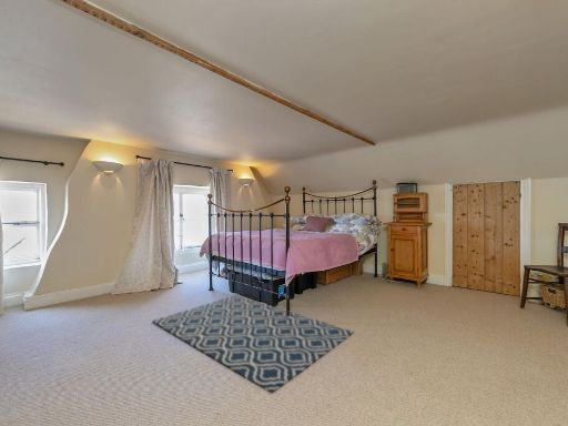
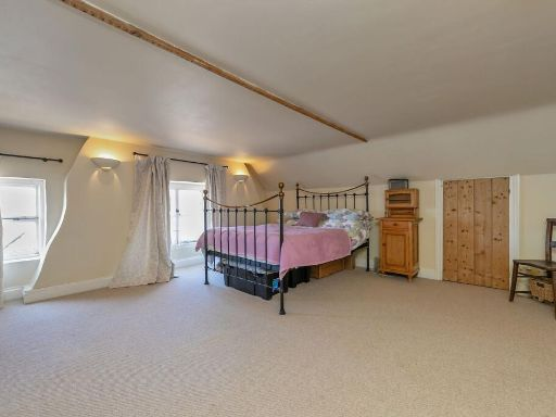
- rug (247, 326)
